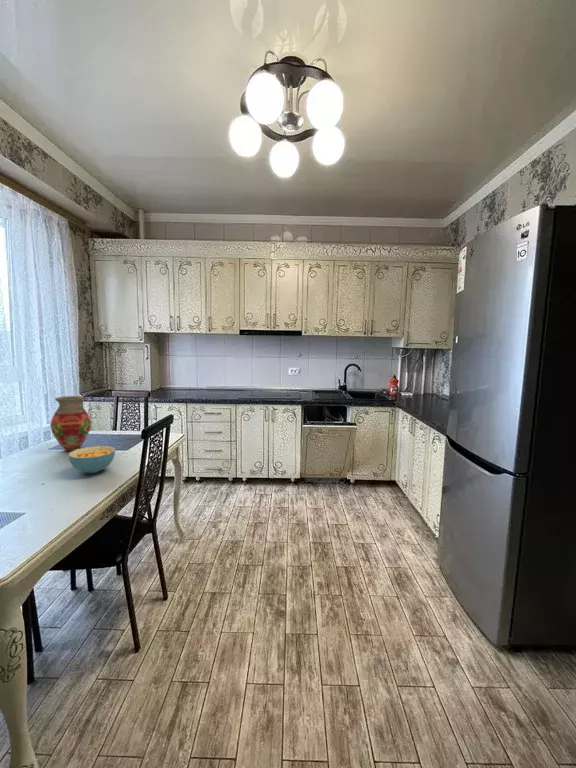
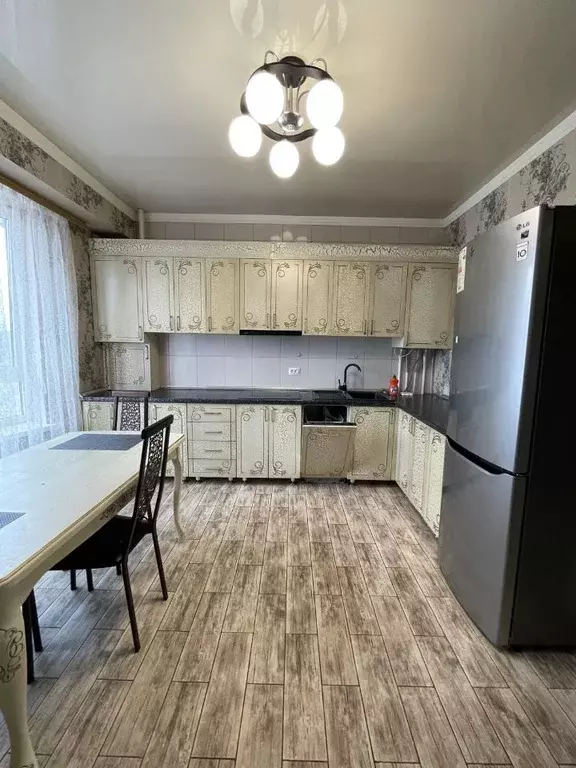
- vase (71, 423)
- cereal bowl (93, 461)
